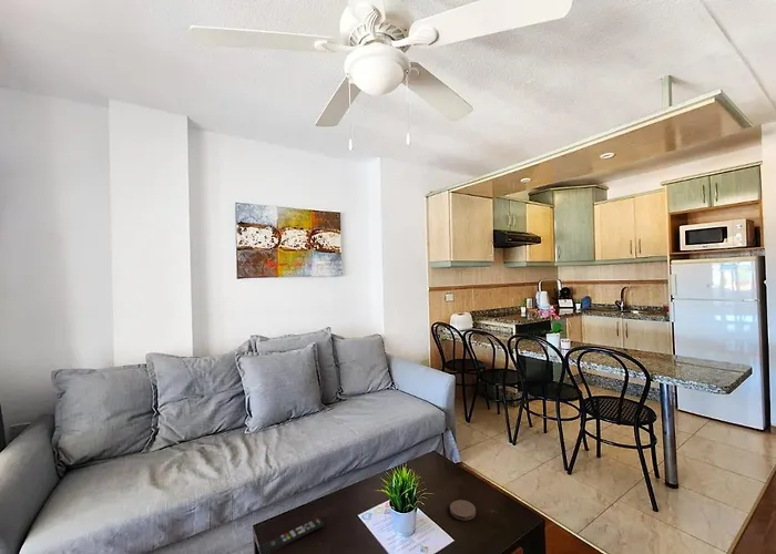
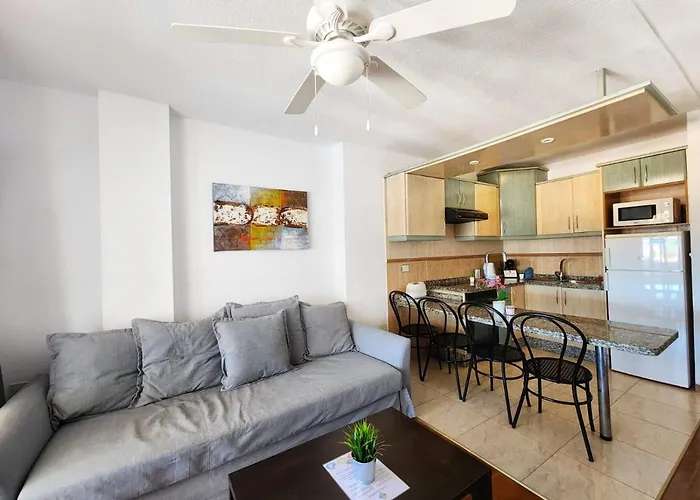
- coaster (462, 510)
- remote control (293, 535)
